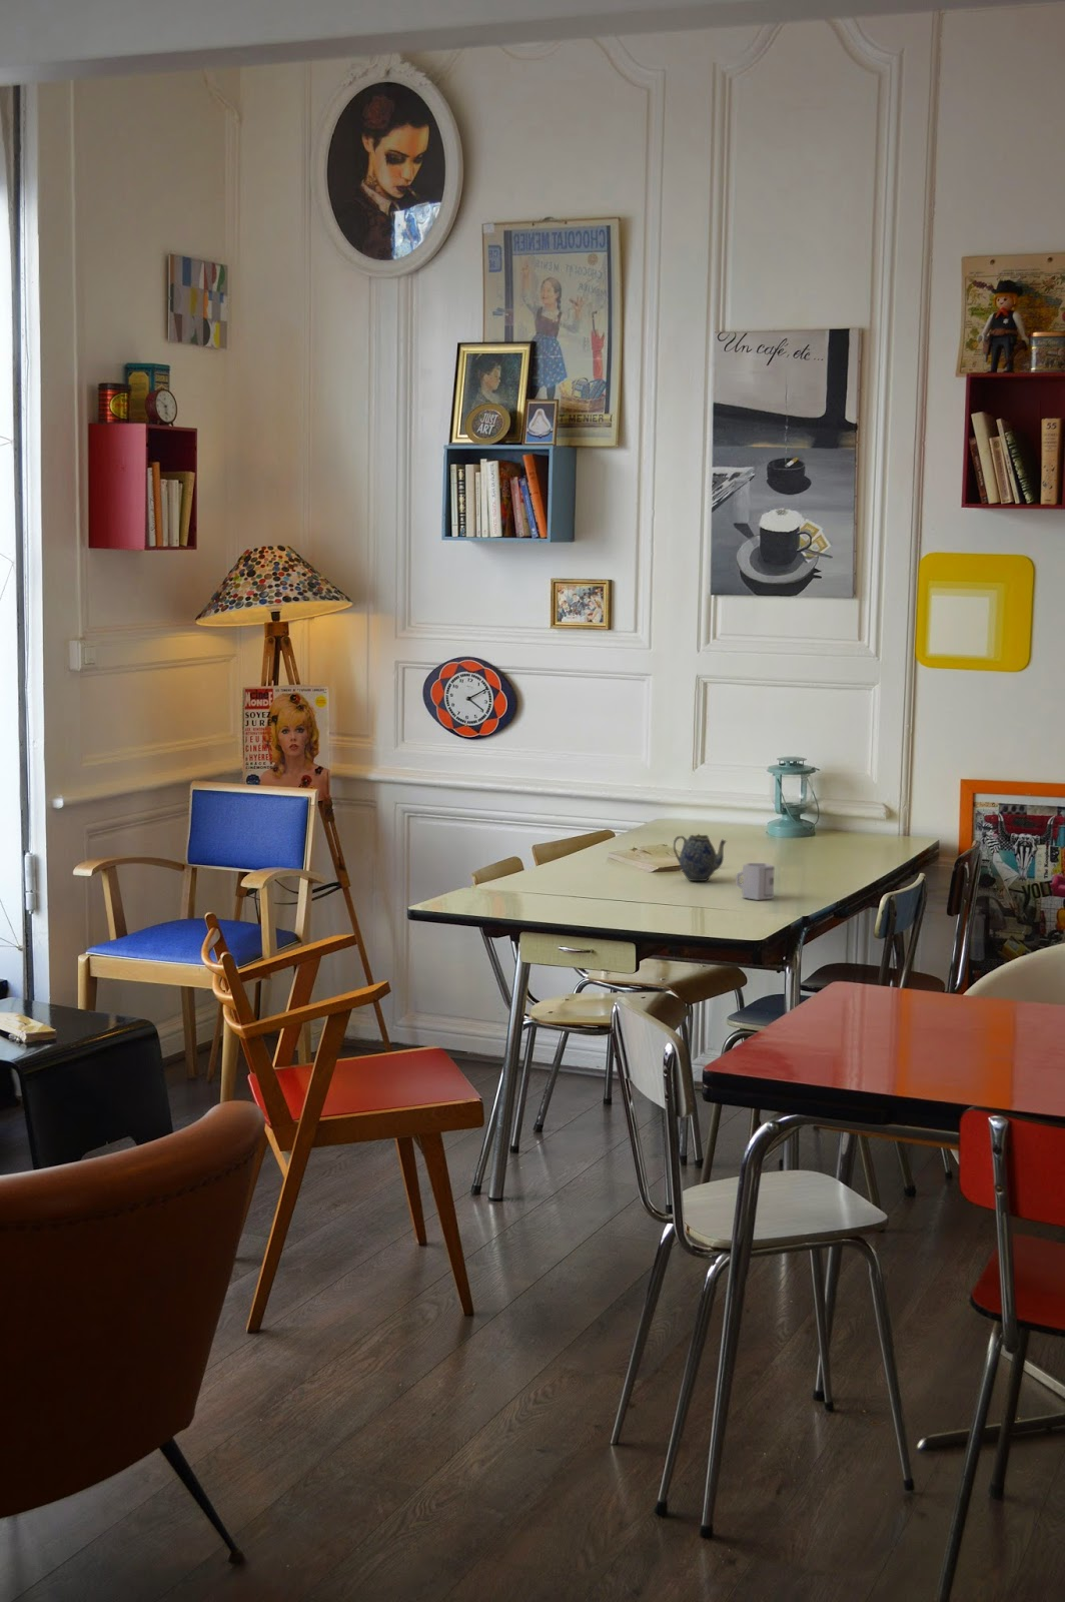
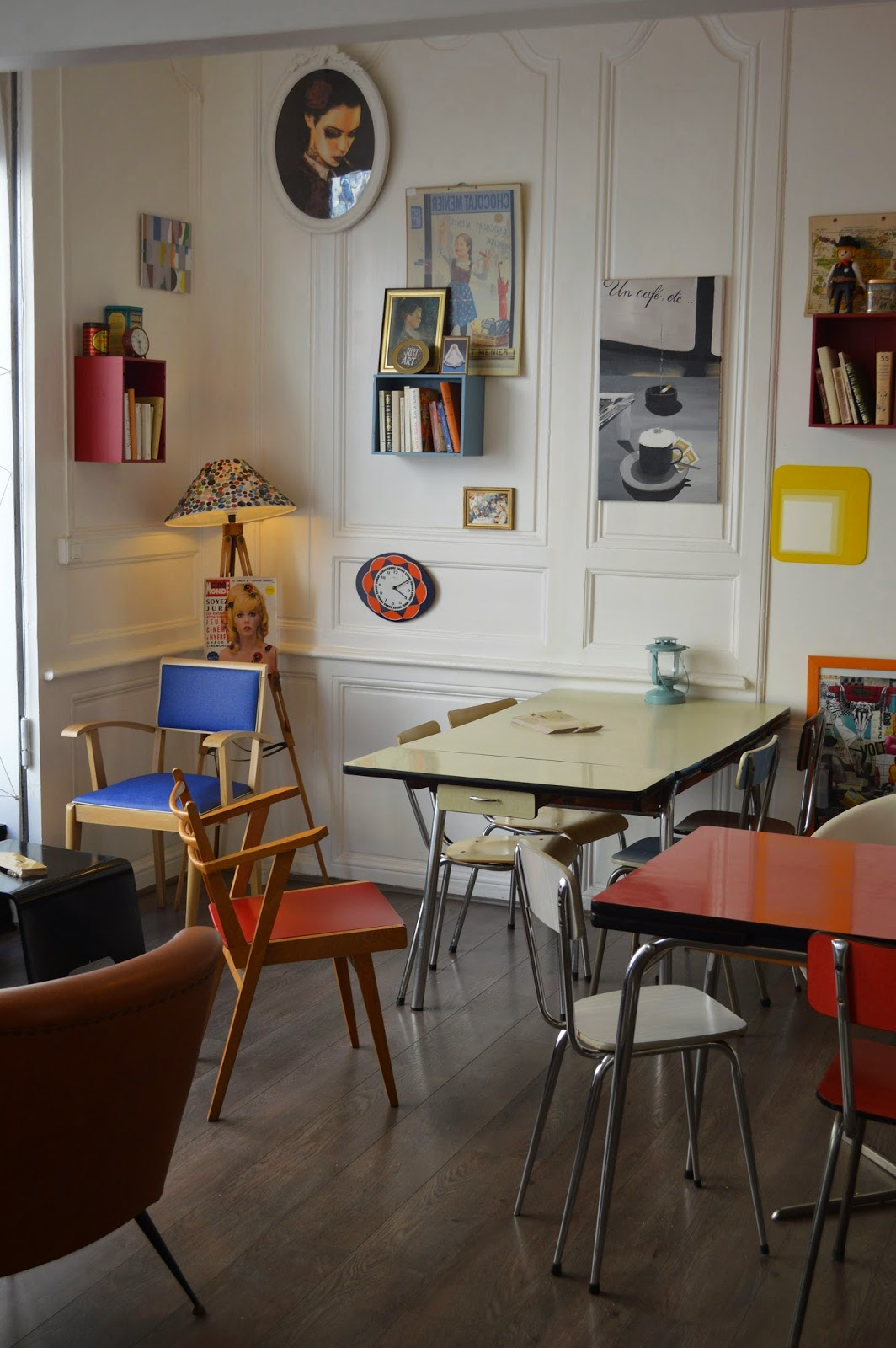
- cup (755, 881)
- teapot (700, 856)
